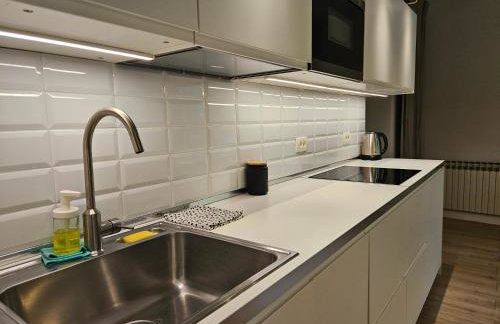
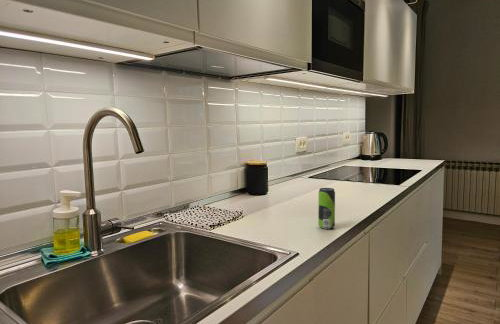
+ beverage can (326, 208)
